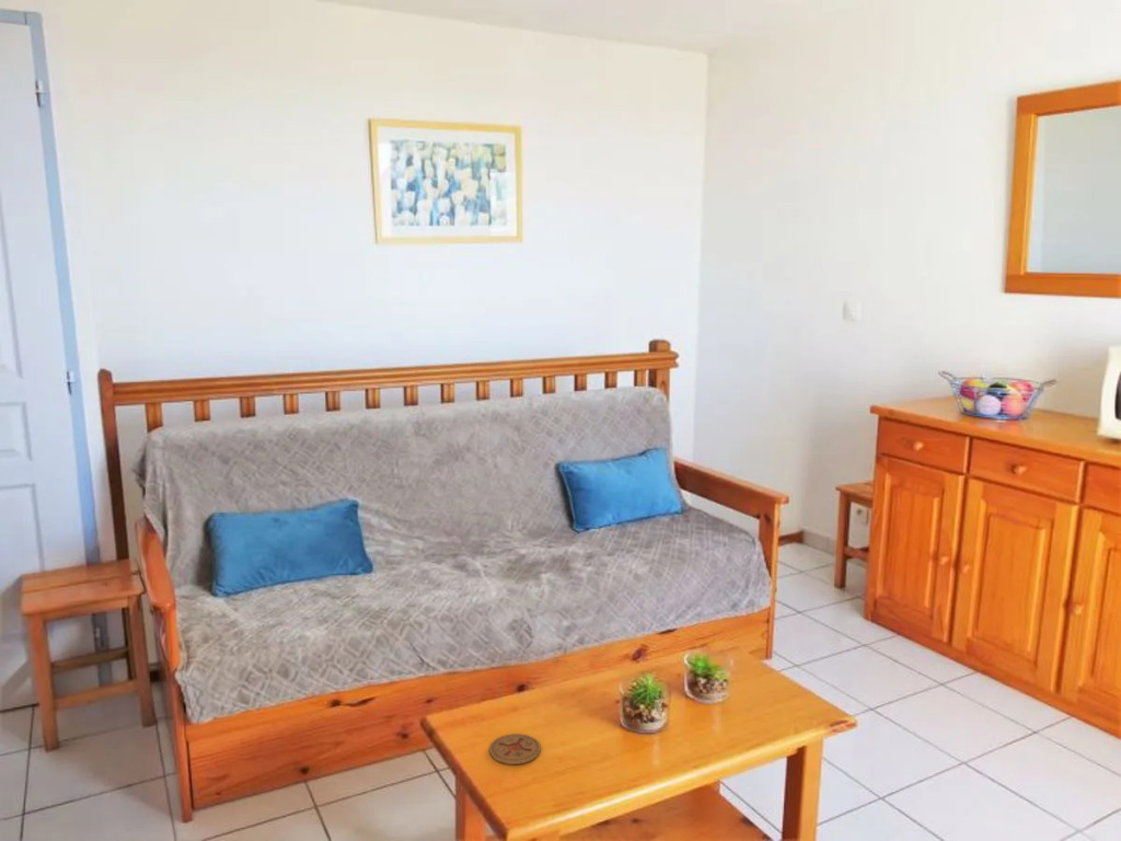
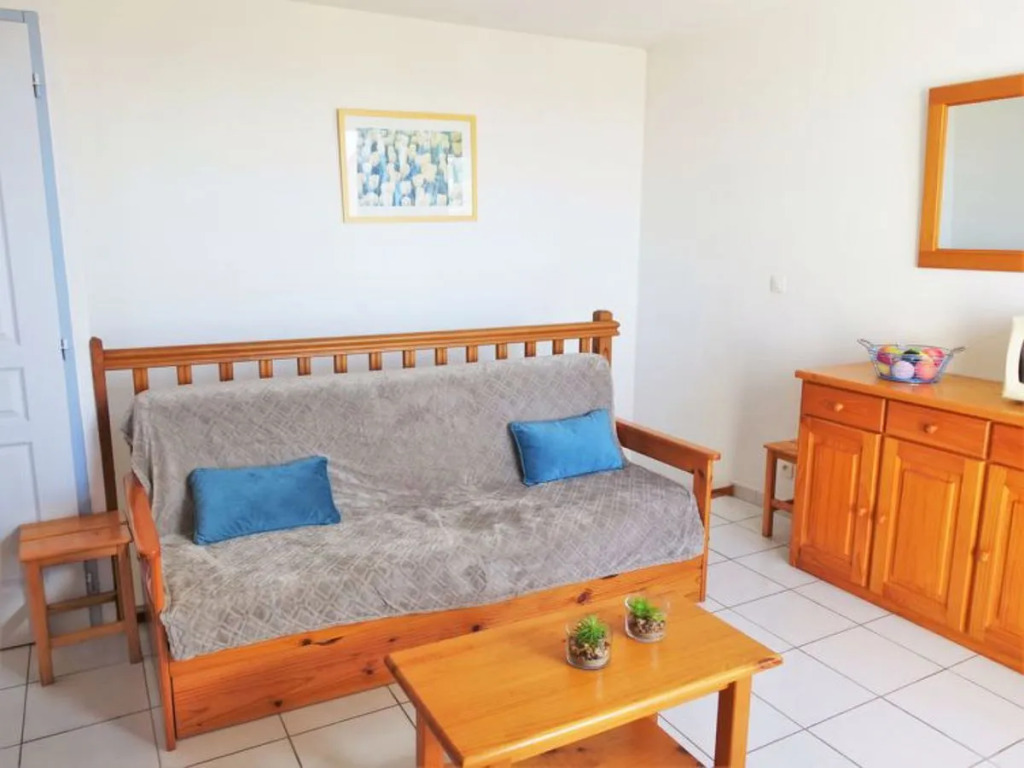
- coaster (515, 748)
